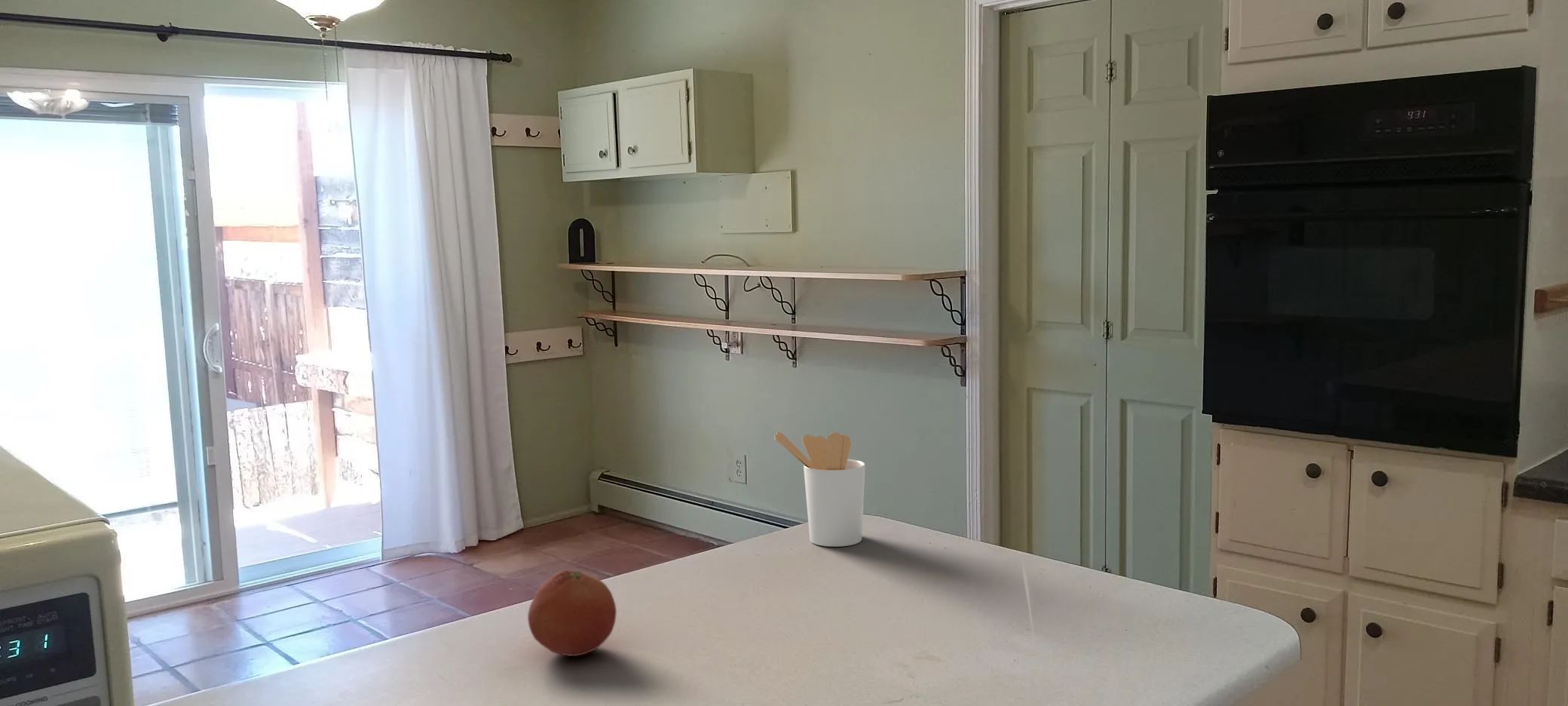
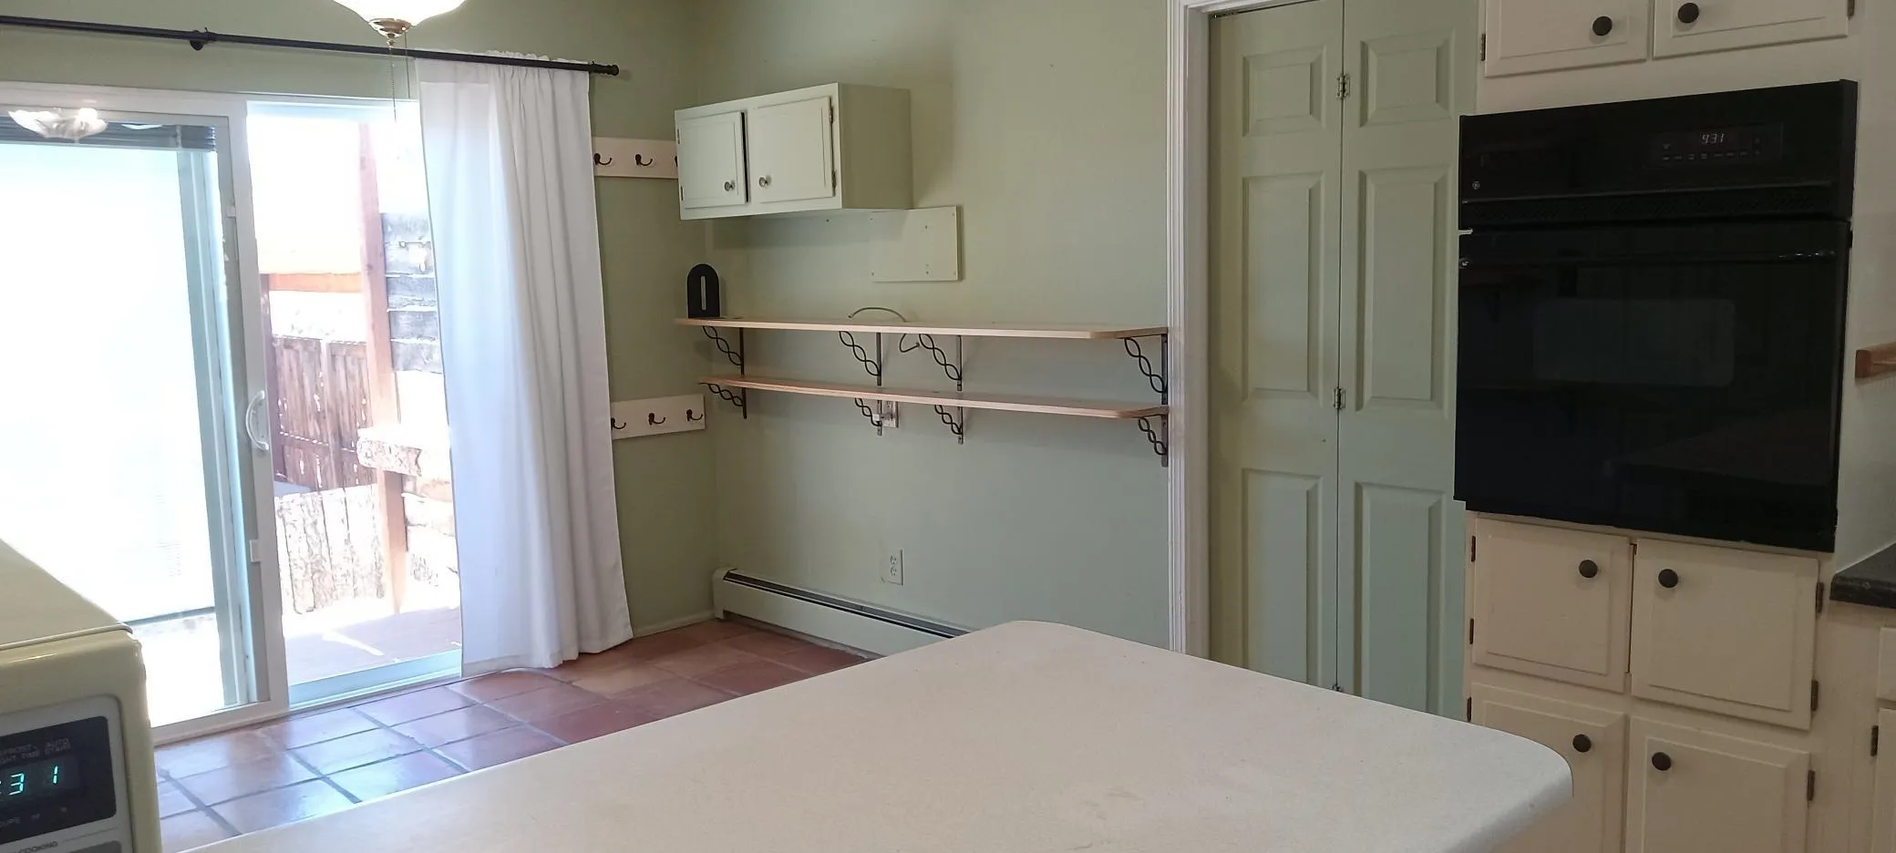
- fruit (573, 611)
- utensil holder (818, 484)
